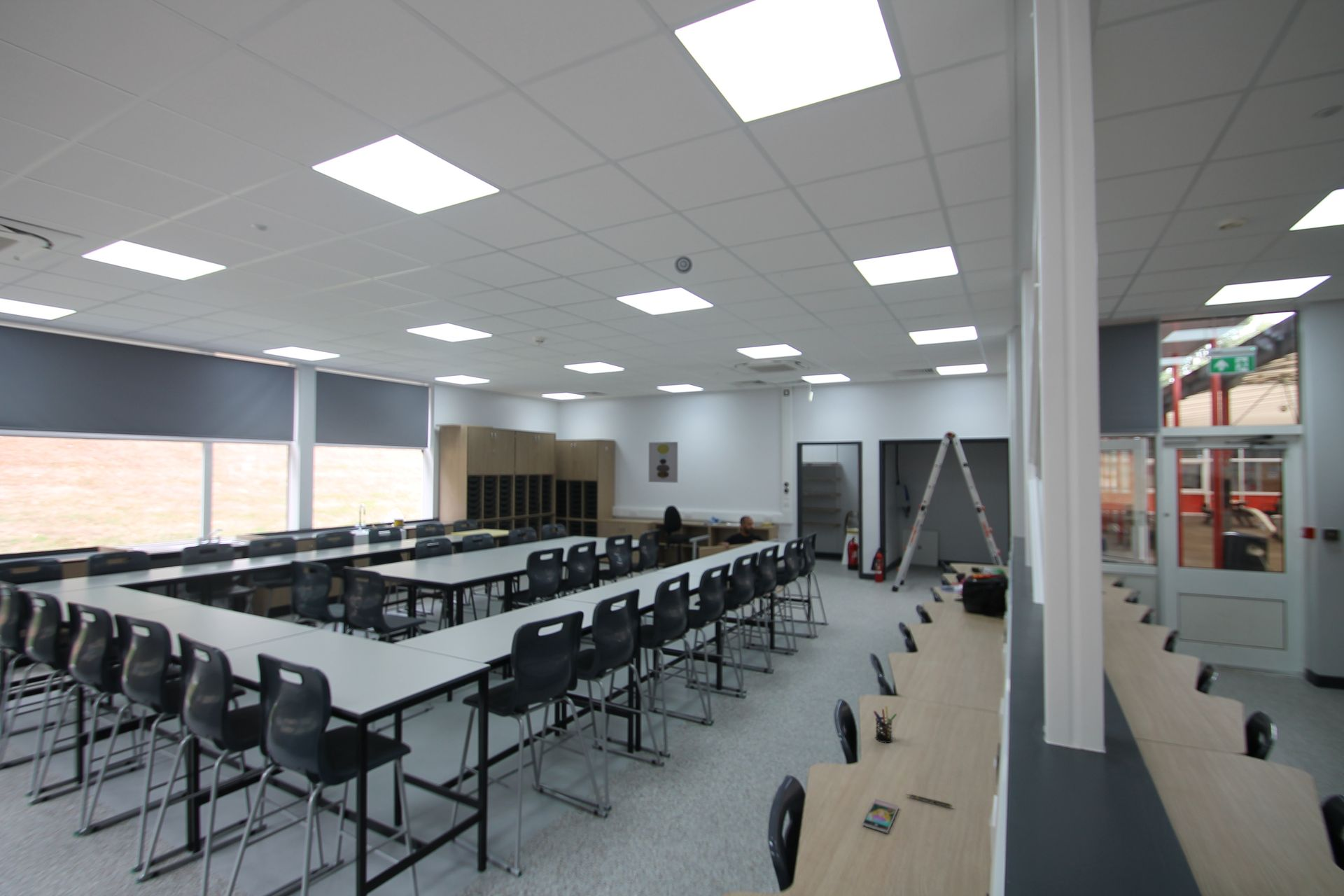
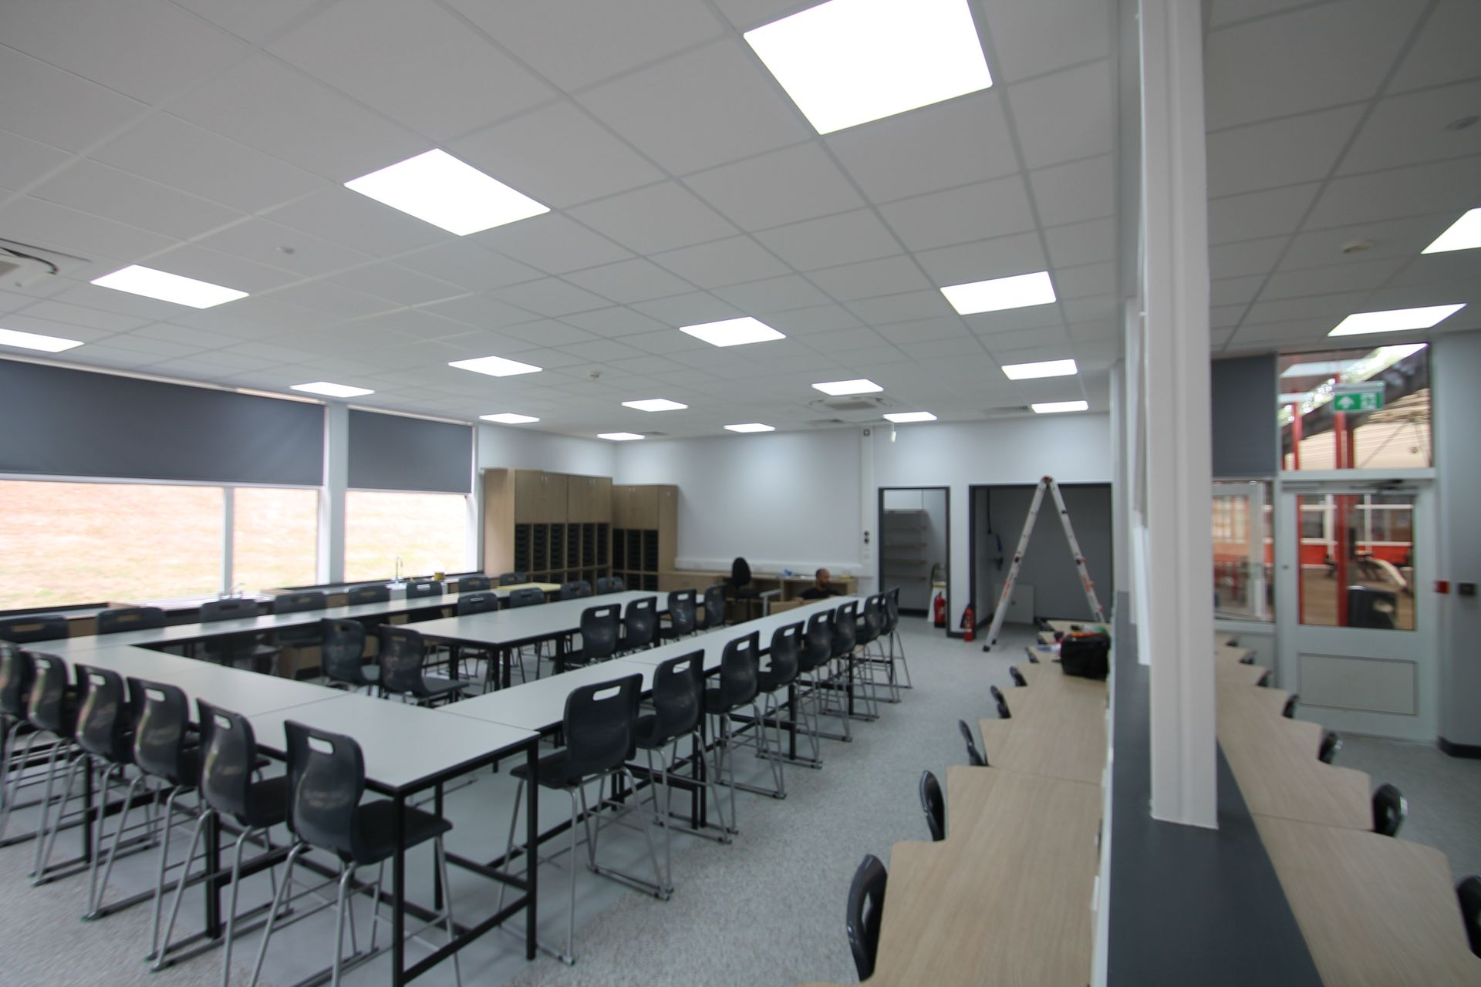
- smartphone (881, 815)
- wall art (662, 462)
- pen holder (885, 723)
- smoke detector (683, 264)
- pen (928, 799)
